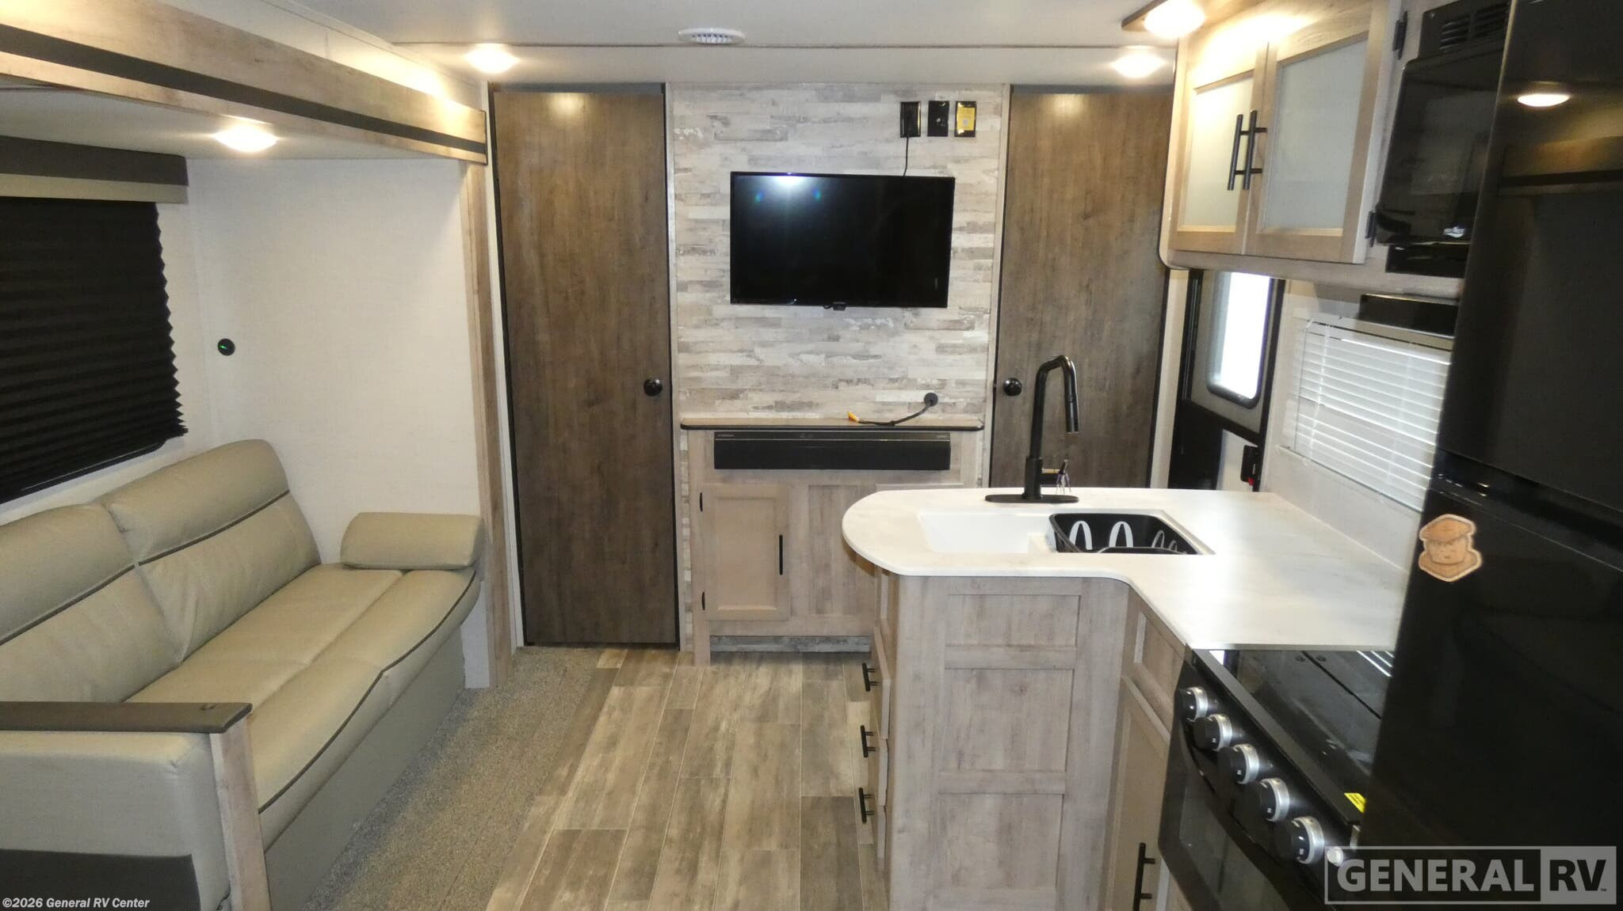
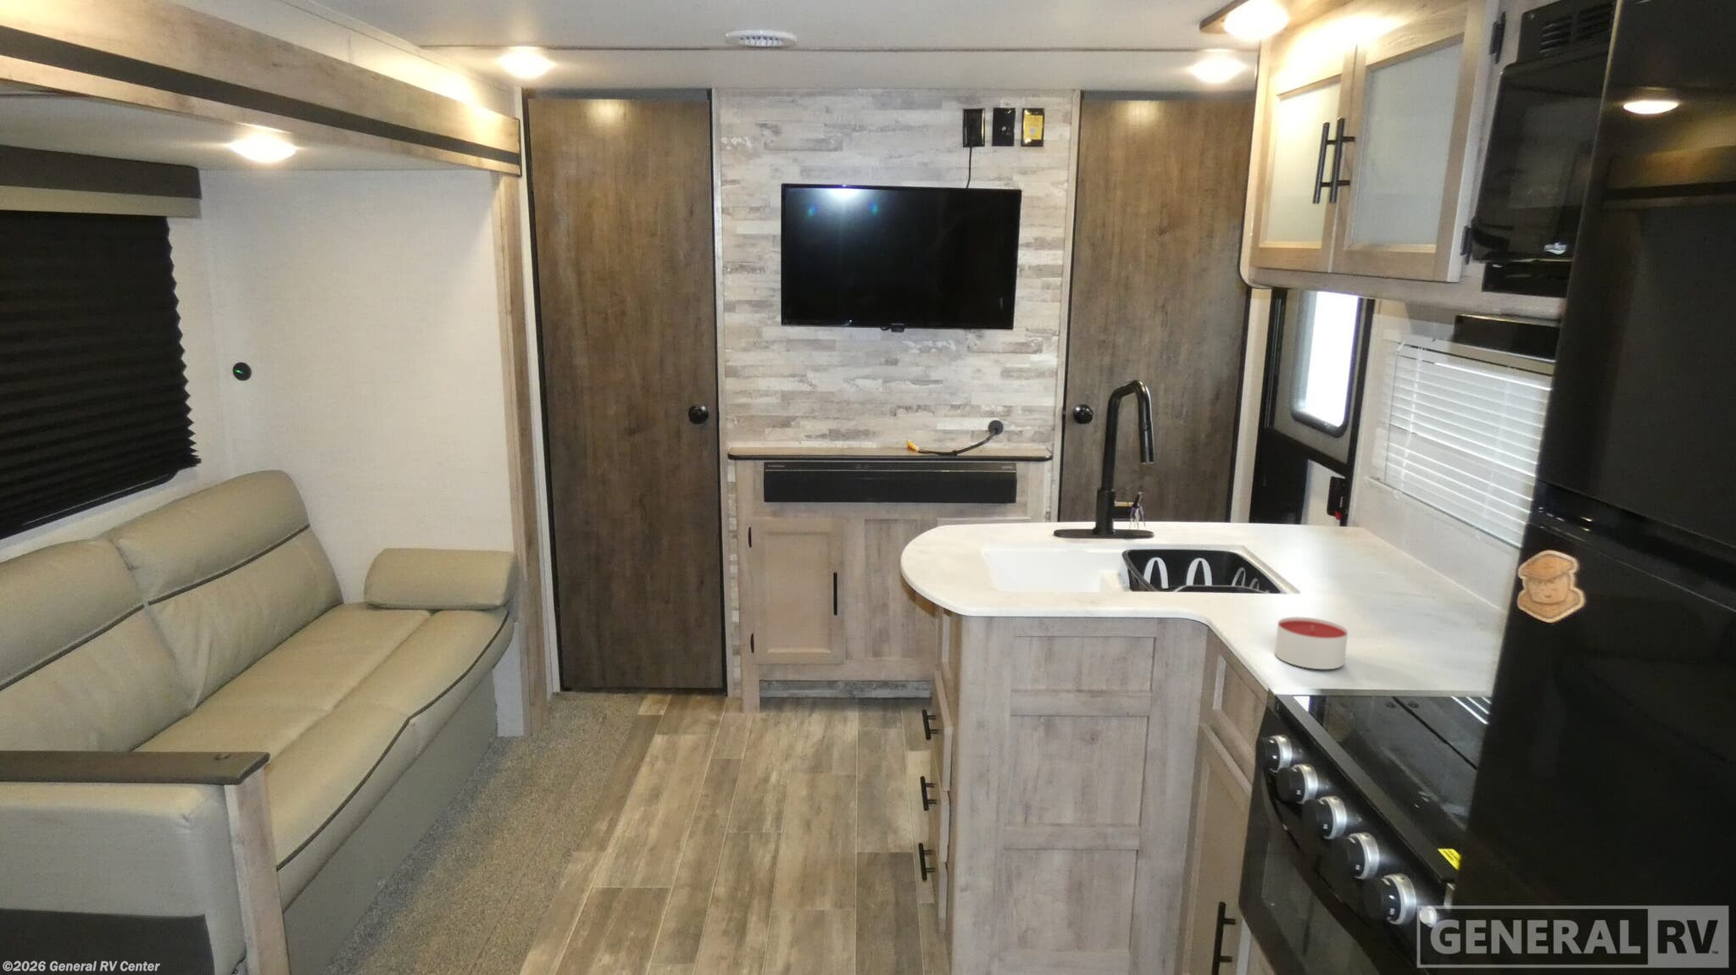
+ candle (1310, 641)
